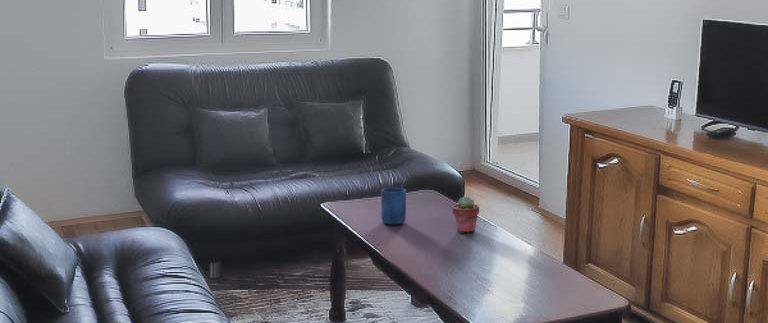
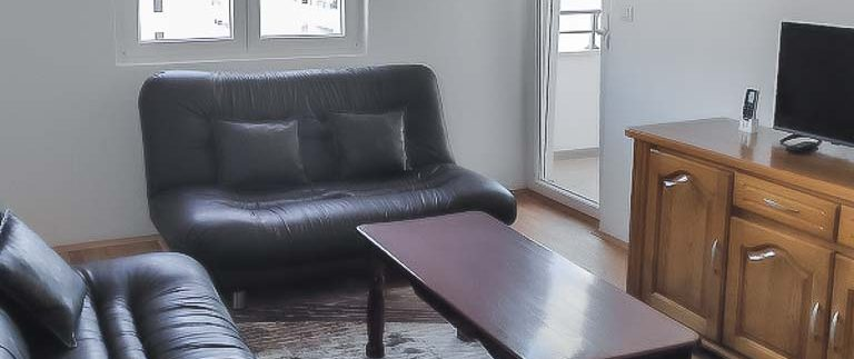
- potted succulent (465, 213)
- mug (391, 205)
